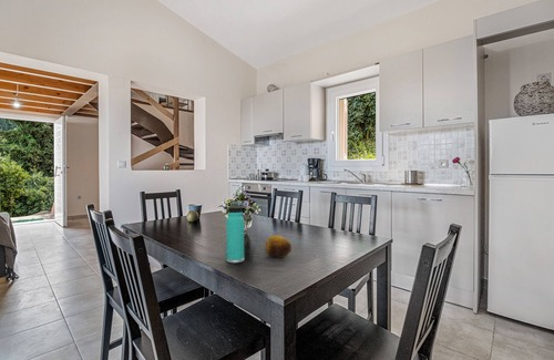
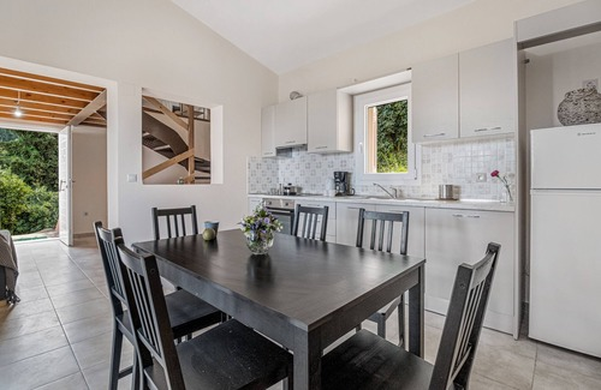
- thermos bottle (235, 230)
- fruit (277, 245)
